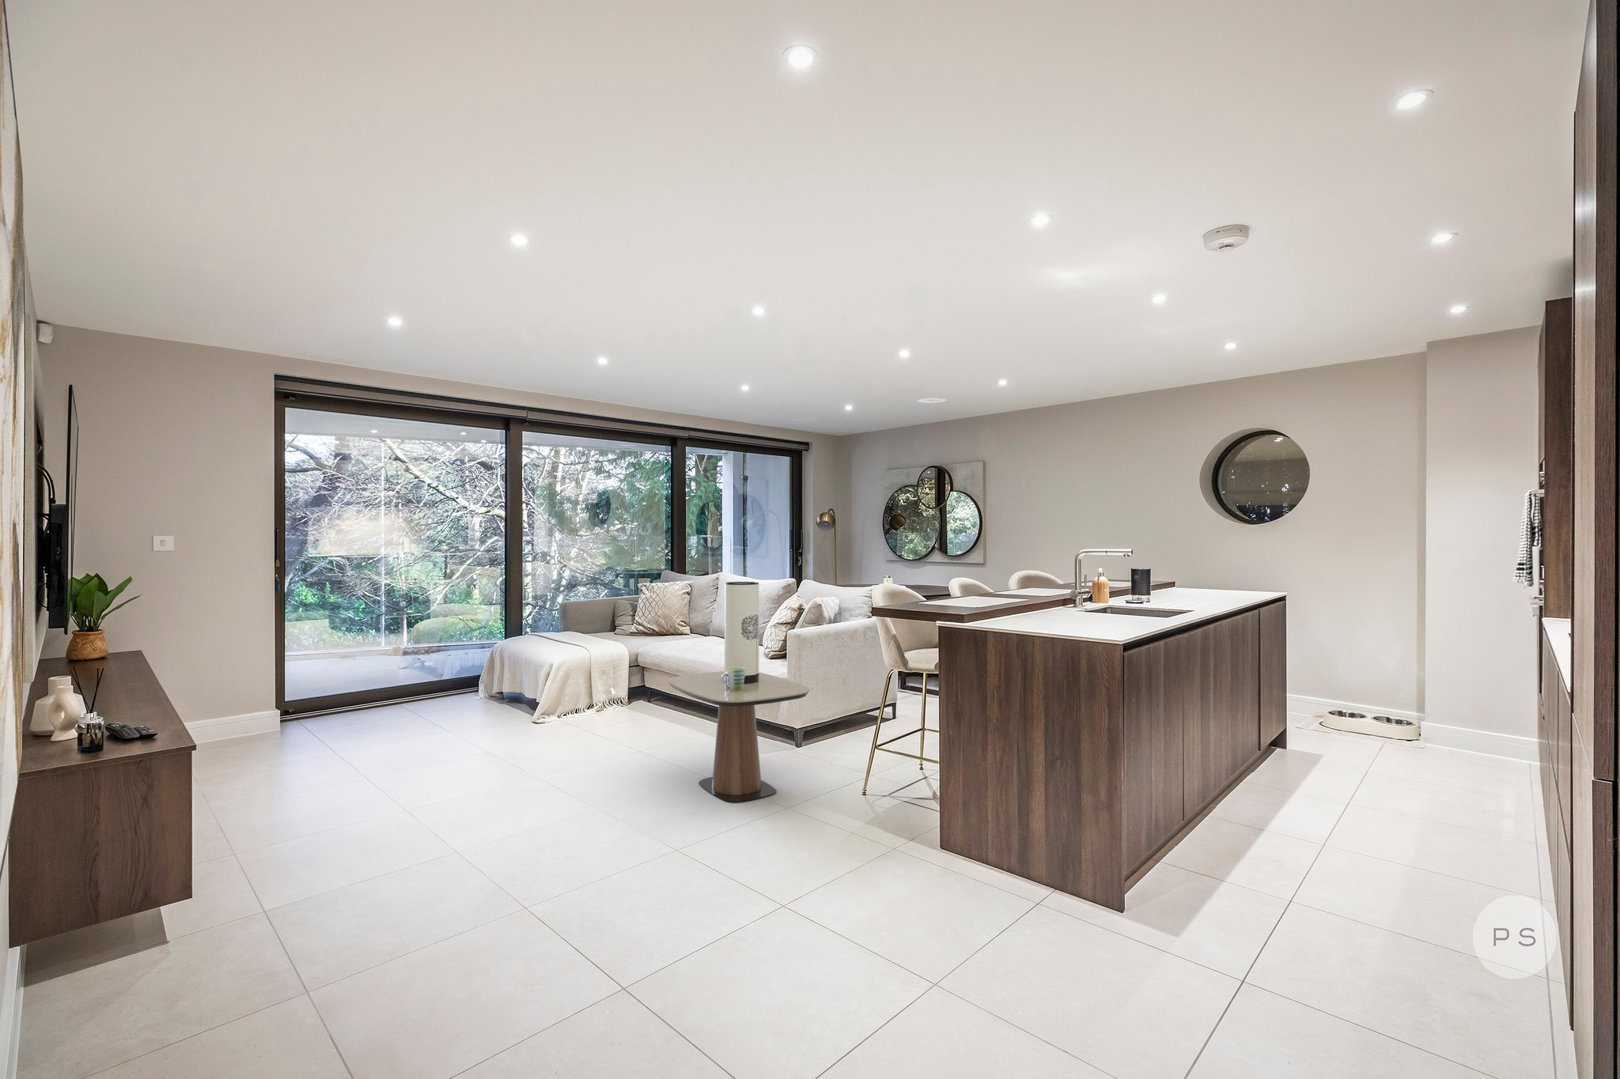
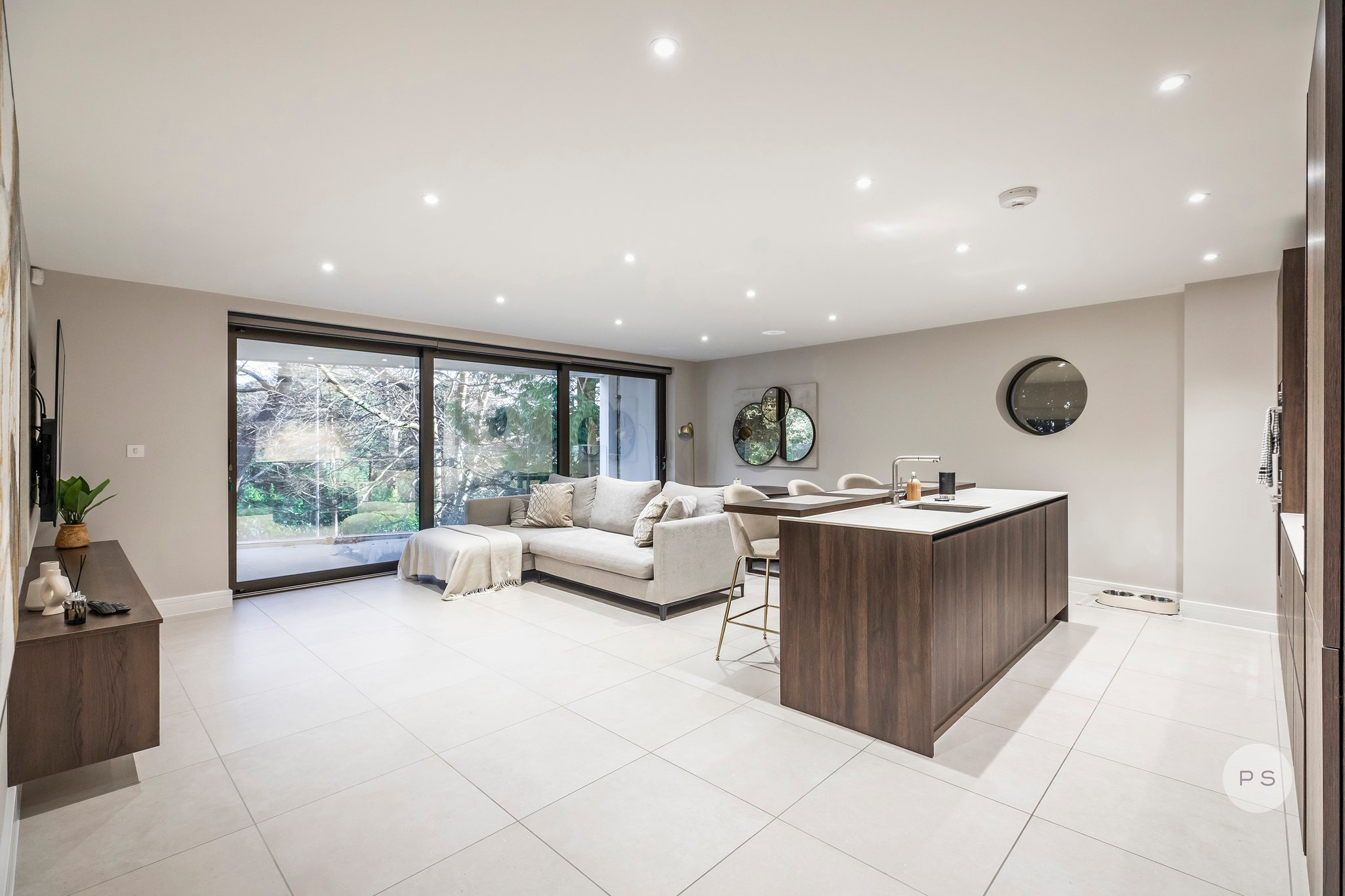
- mug (732, 678)
- side table (736, 735)
- table lamp (741, 631)
